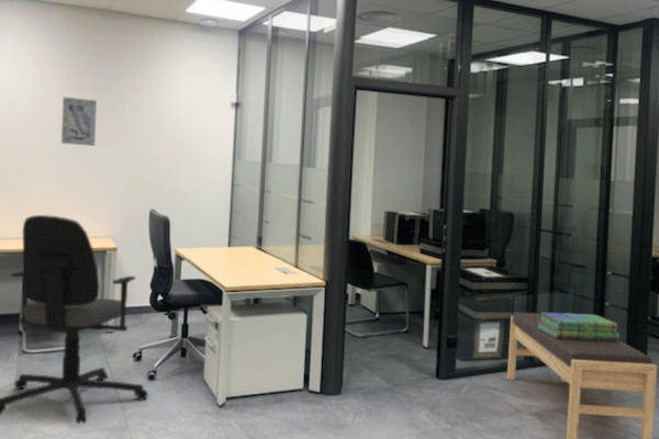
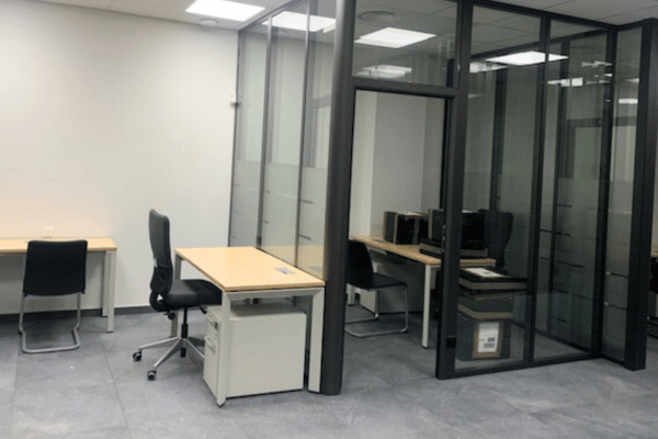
- office chair (76, 306)
- wall art (79, 121)
- stack of books (577, 325)
- bench (569, 371)
